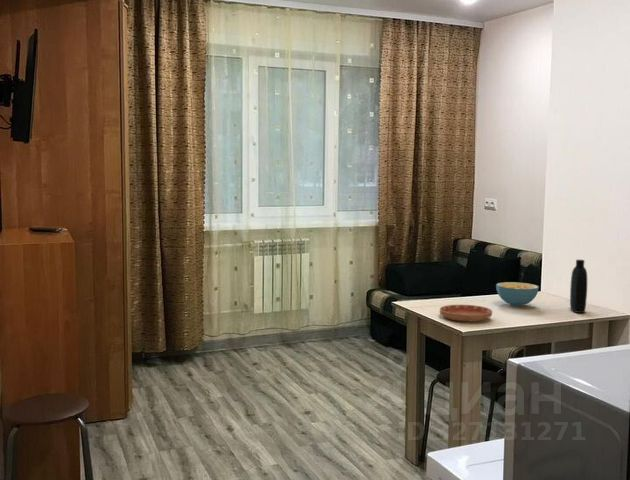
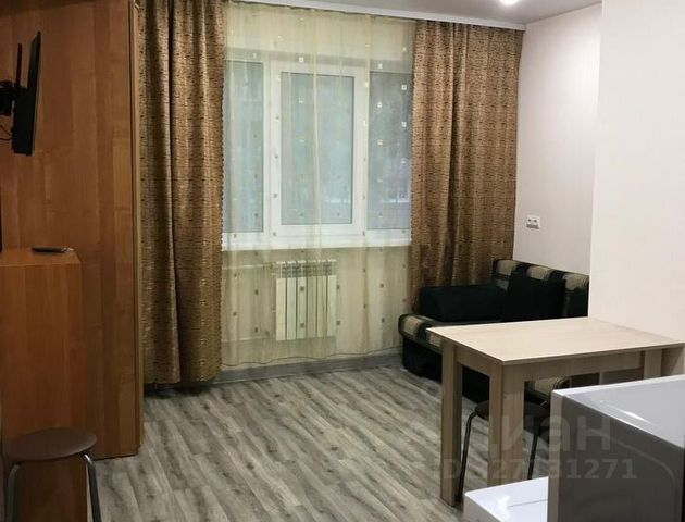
- bottle (578, 285)
- saucer (465, 313)
- cereal bowl (516, 295)
